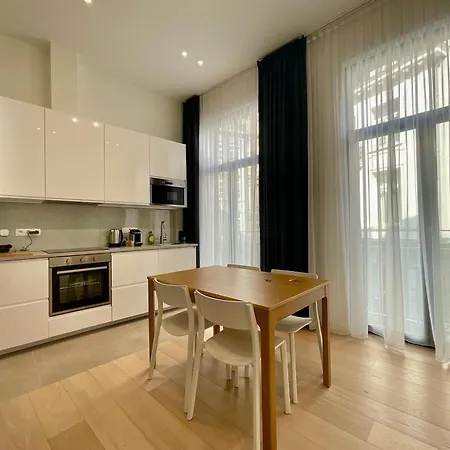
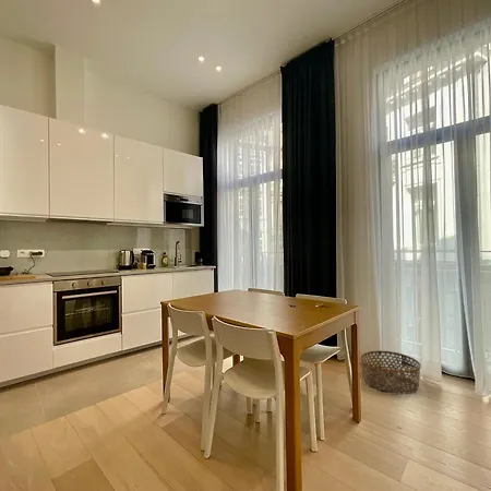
+ basket (390, 371)
